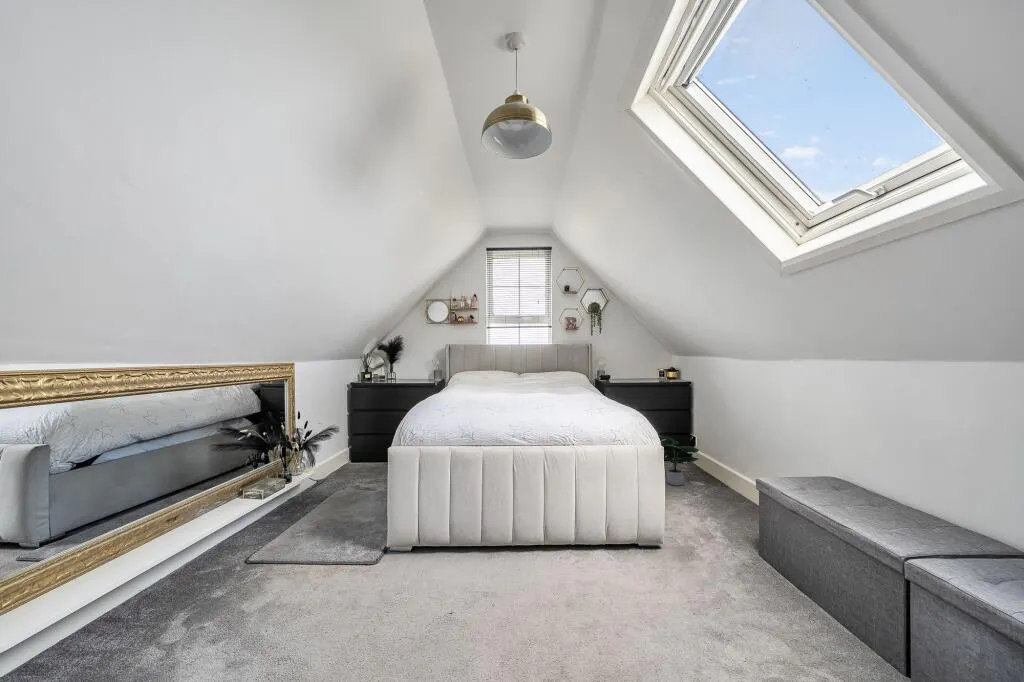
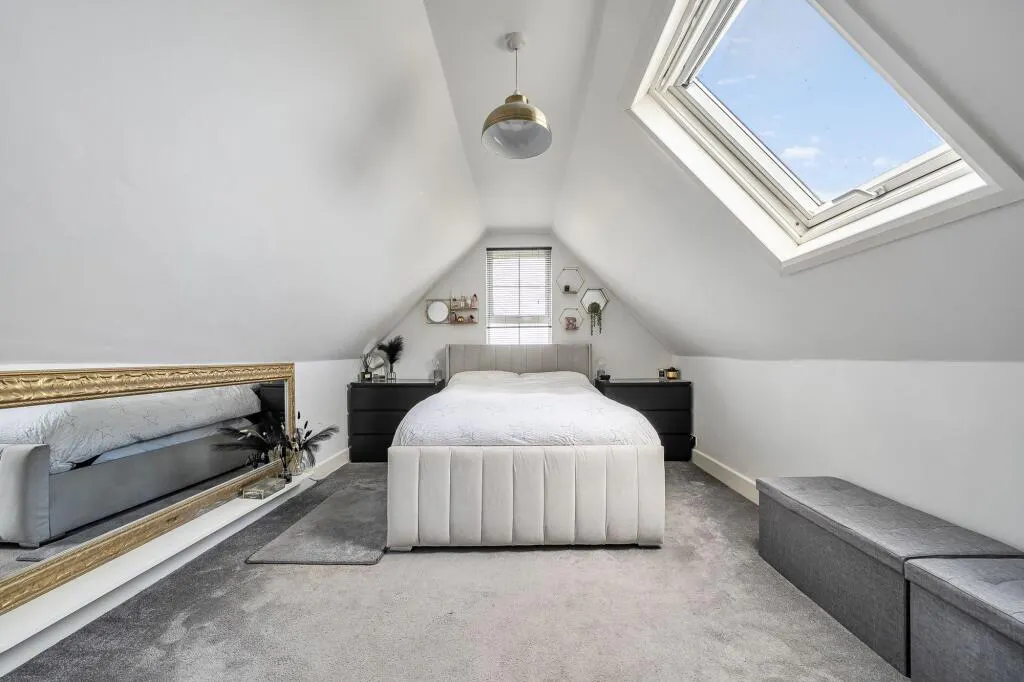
- potted plant (676, 460)
